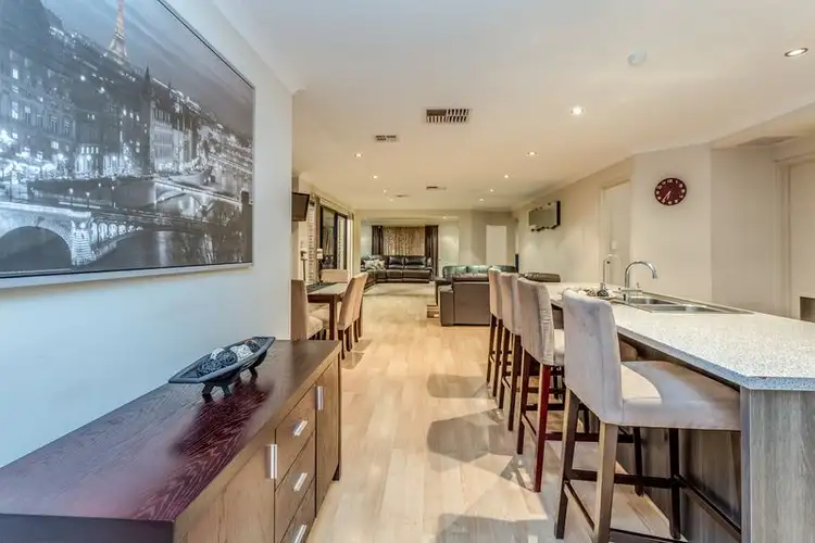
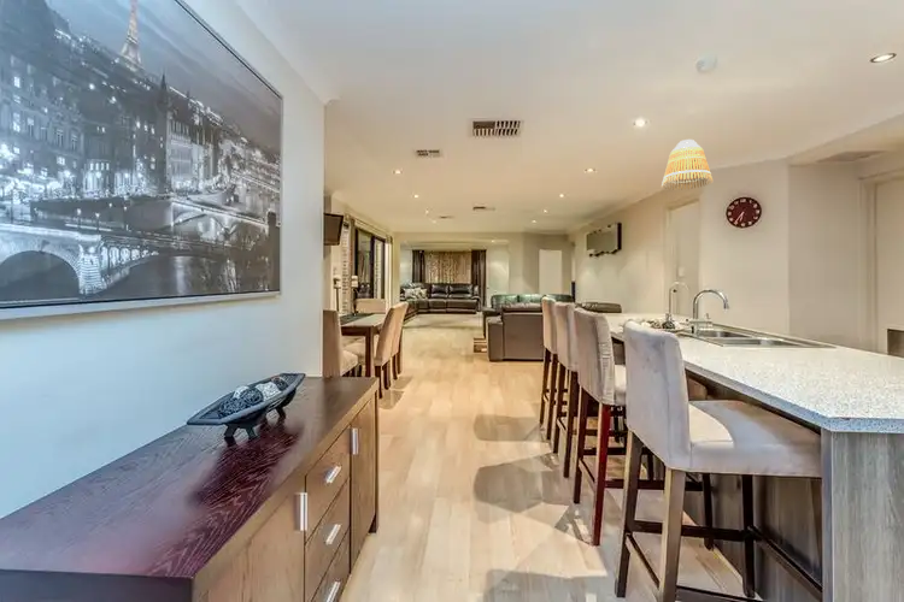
+ lamp shade (687, 163)
